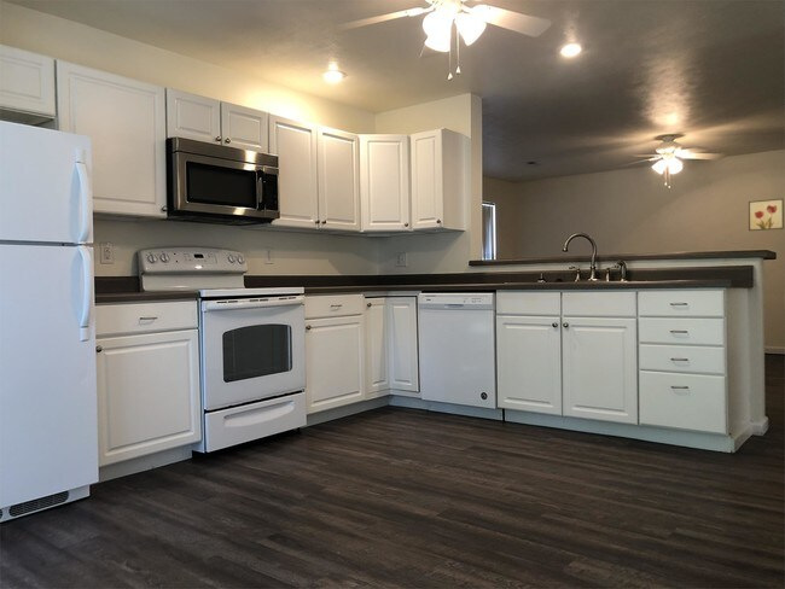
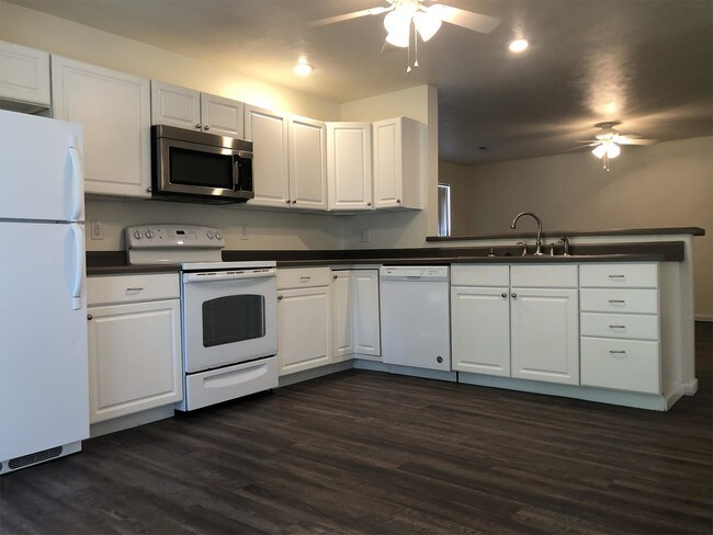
- wall art (766, 215)
